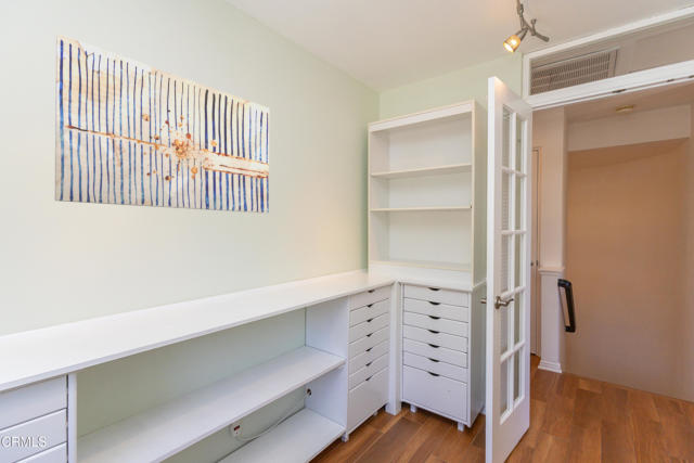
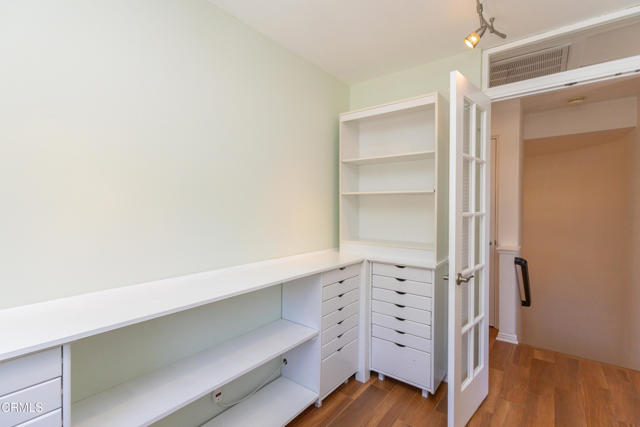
- wall art (185, 143)
